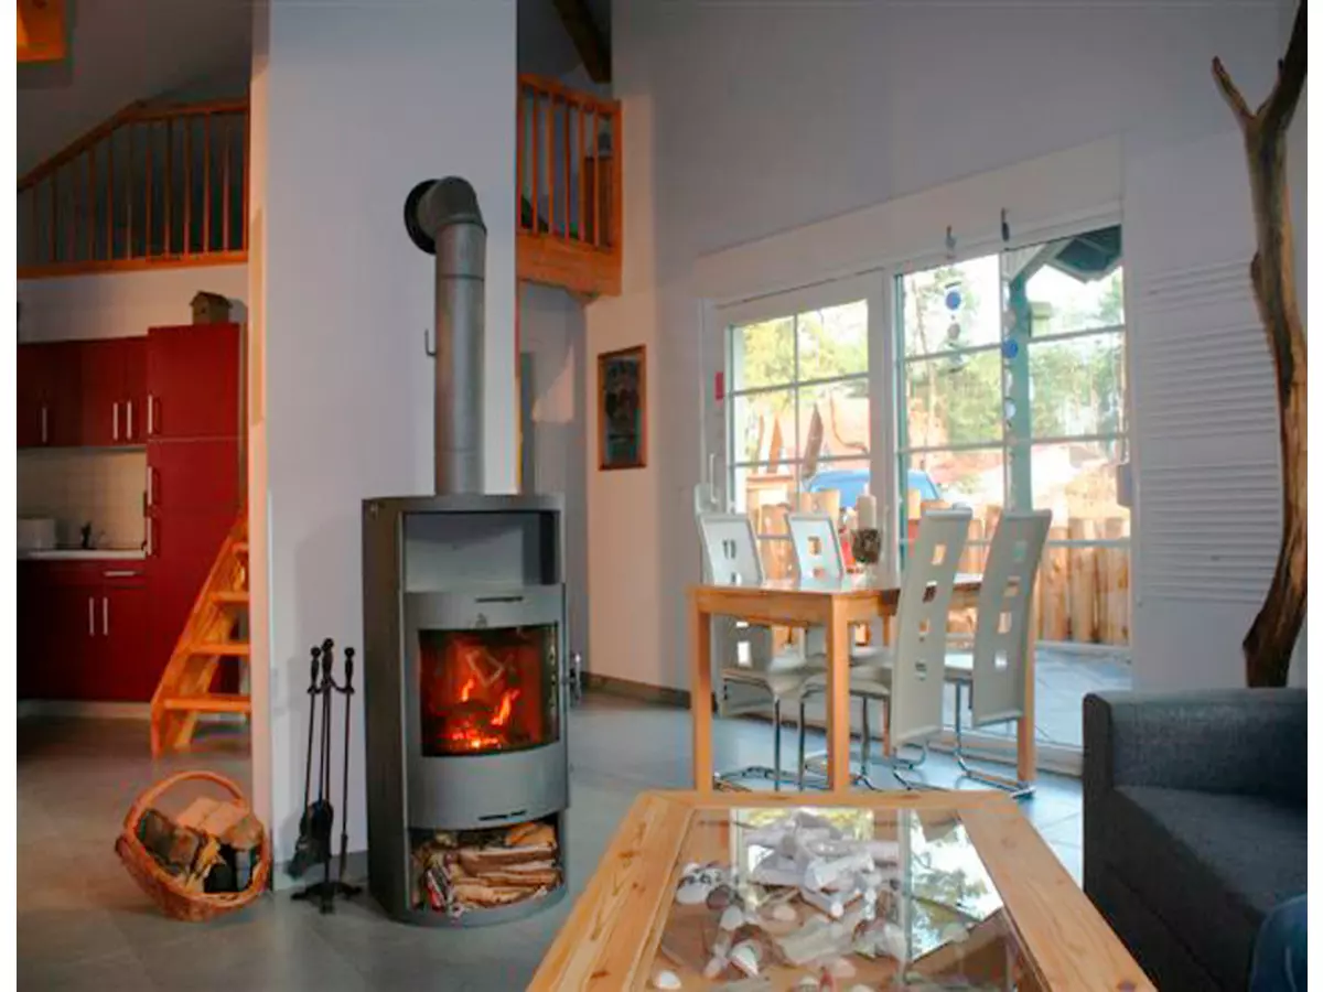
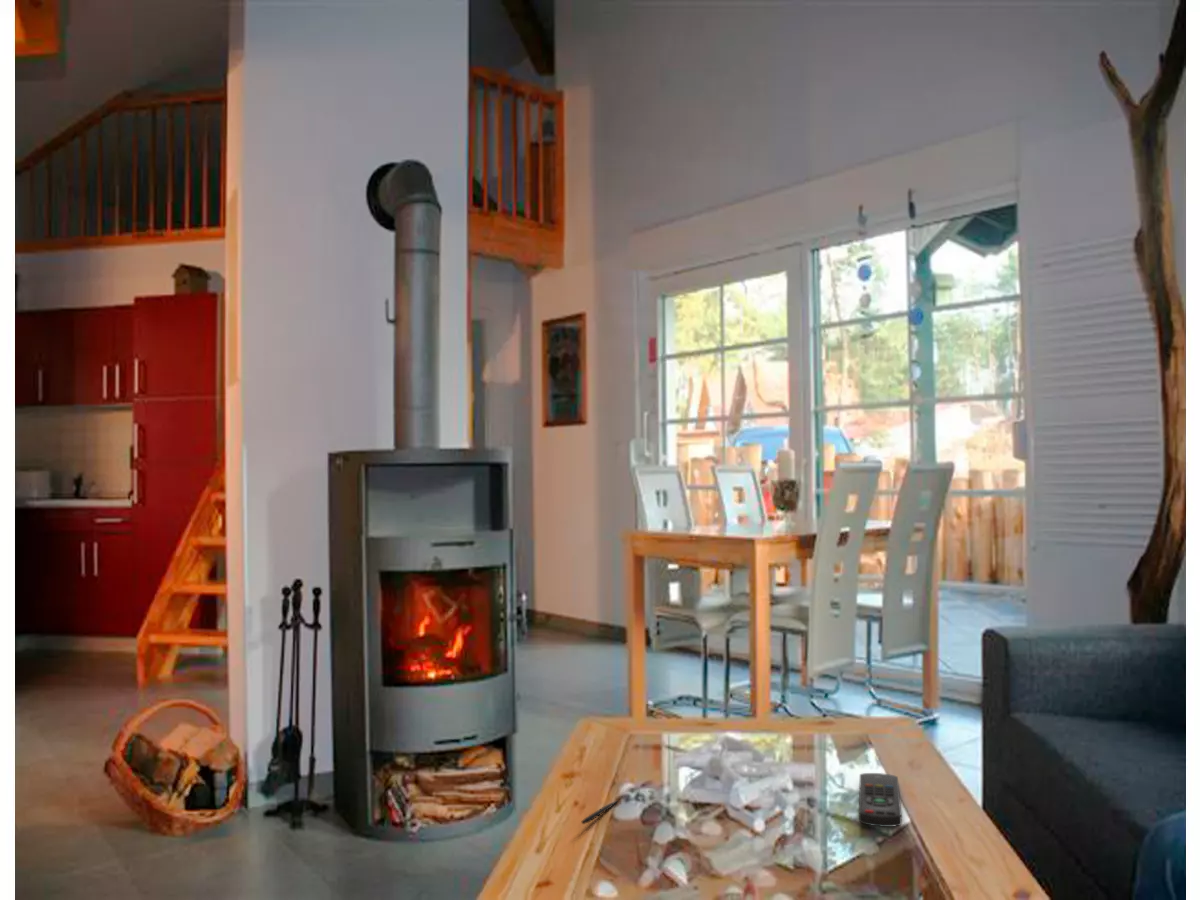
+ remote control (879, 797)
+ pen (601, 810)
